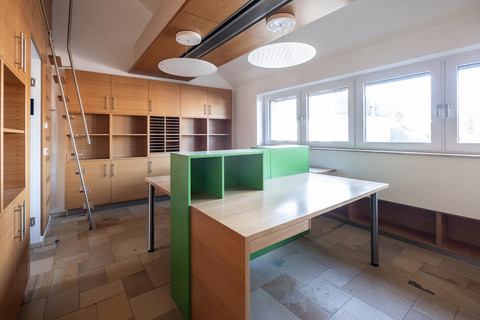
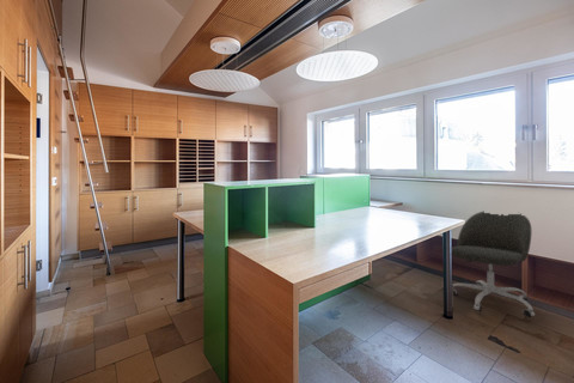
+ office chair (489, 256)
